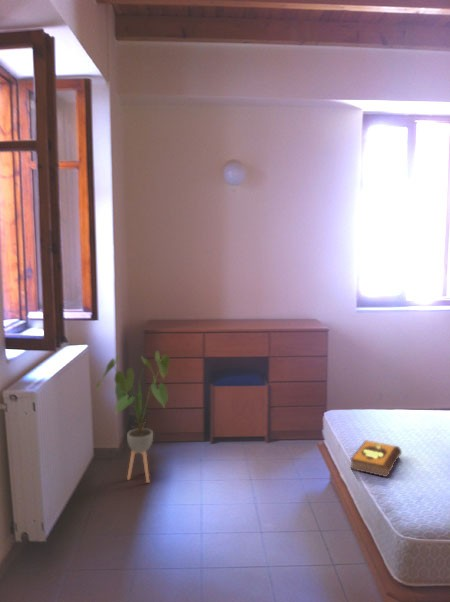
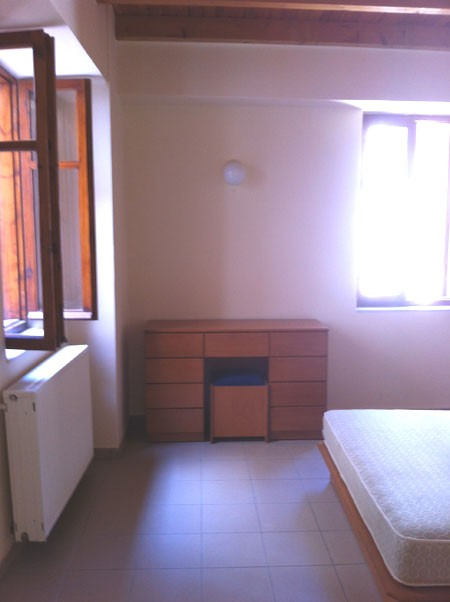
- hardback book (376, 457)
- house plant (136, 415)
